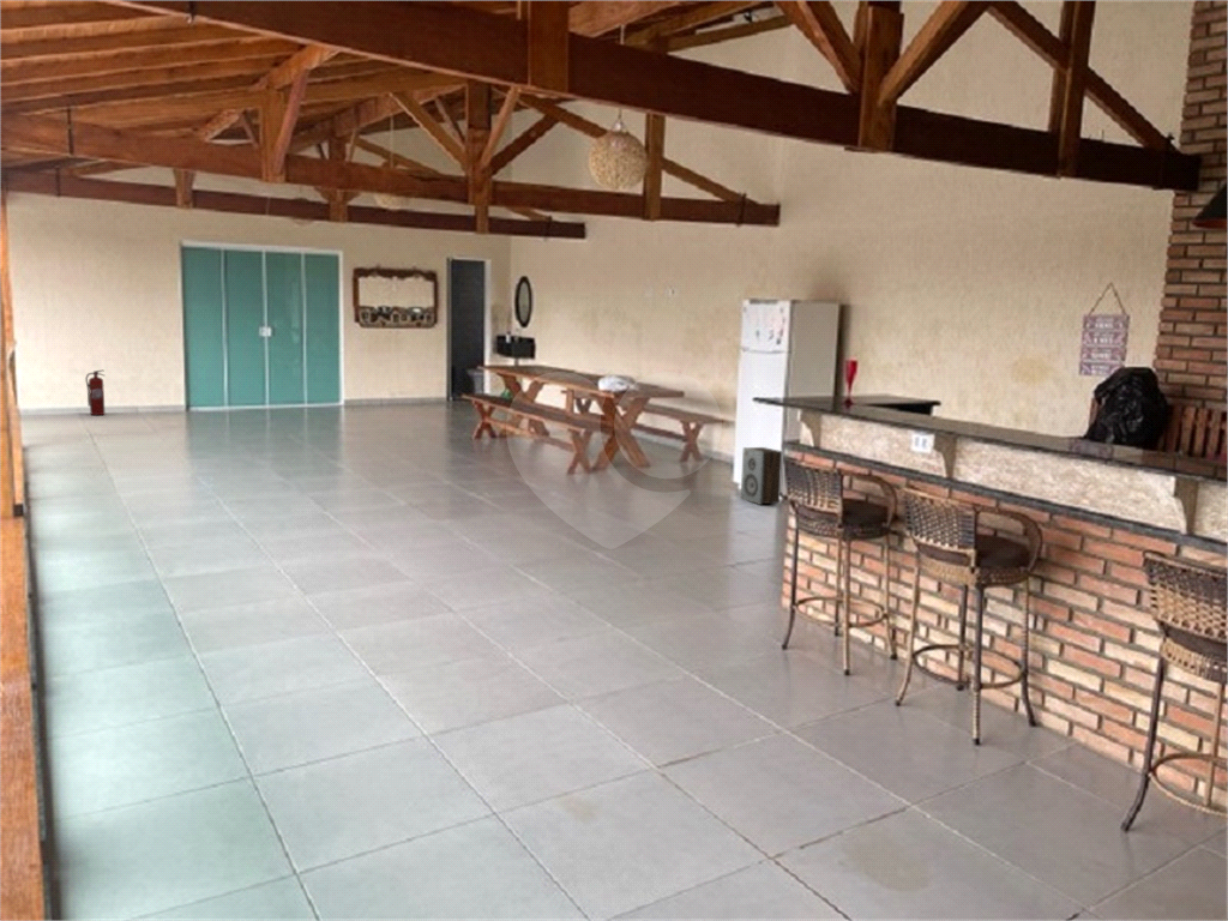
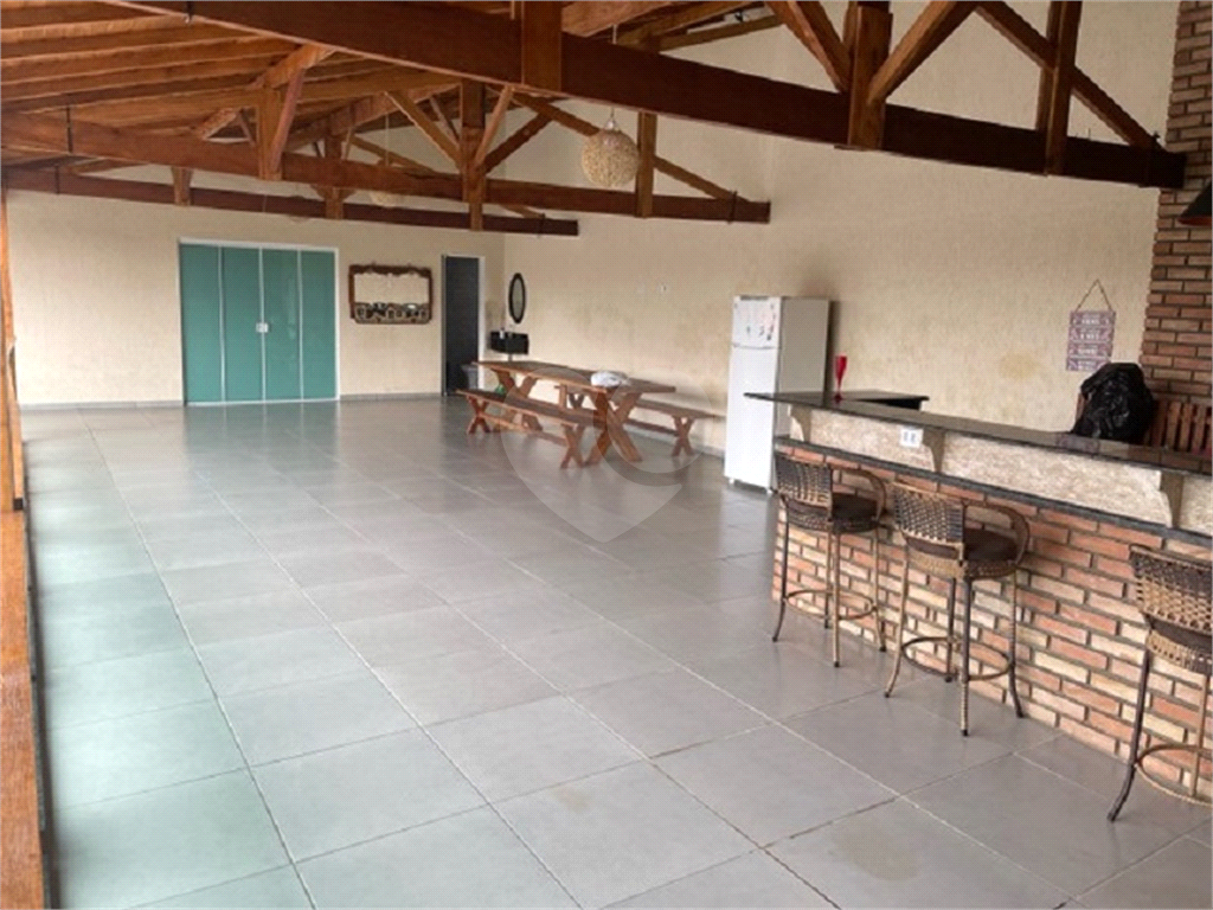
- fire extinguisher (96, 392)
- speaker (760, 475)
